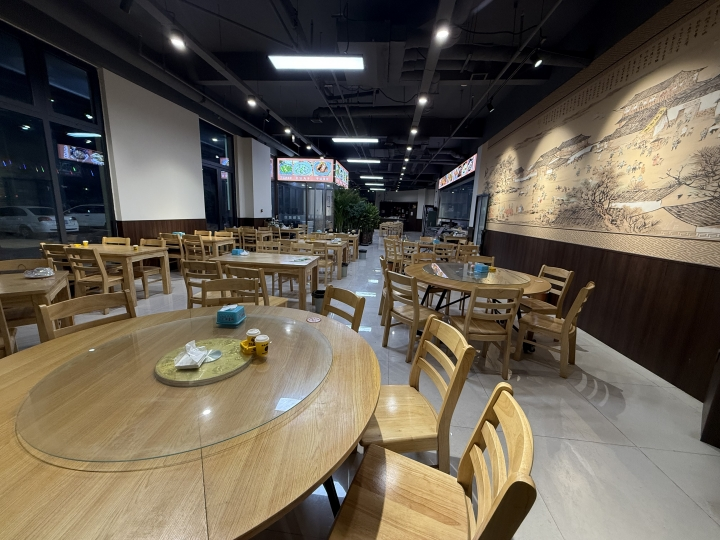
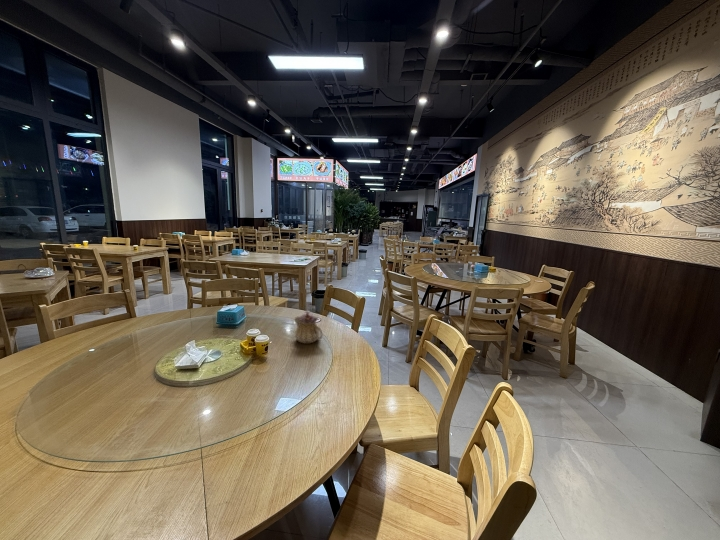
+ teapot (308, 325)
